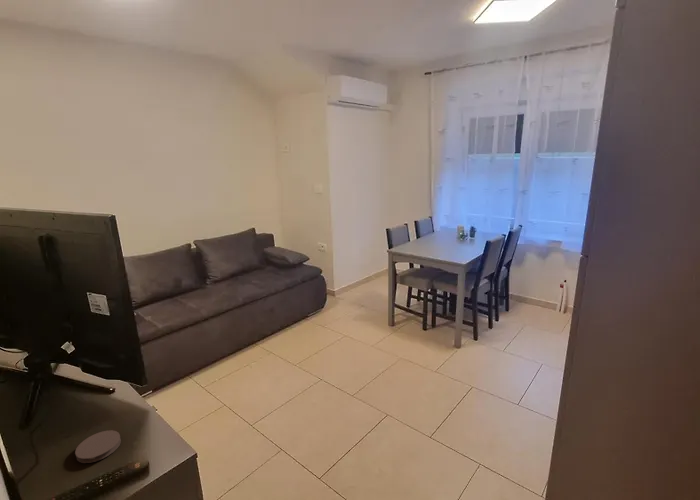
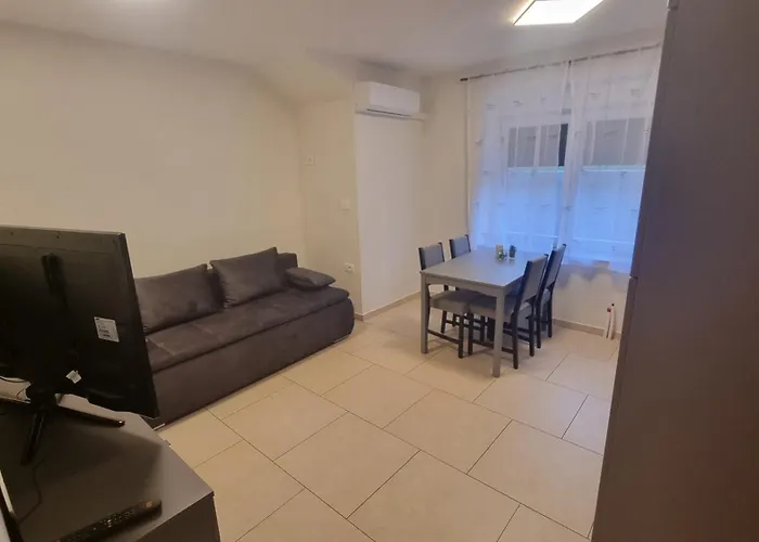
- coaster (98, 445)
